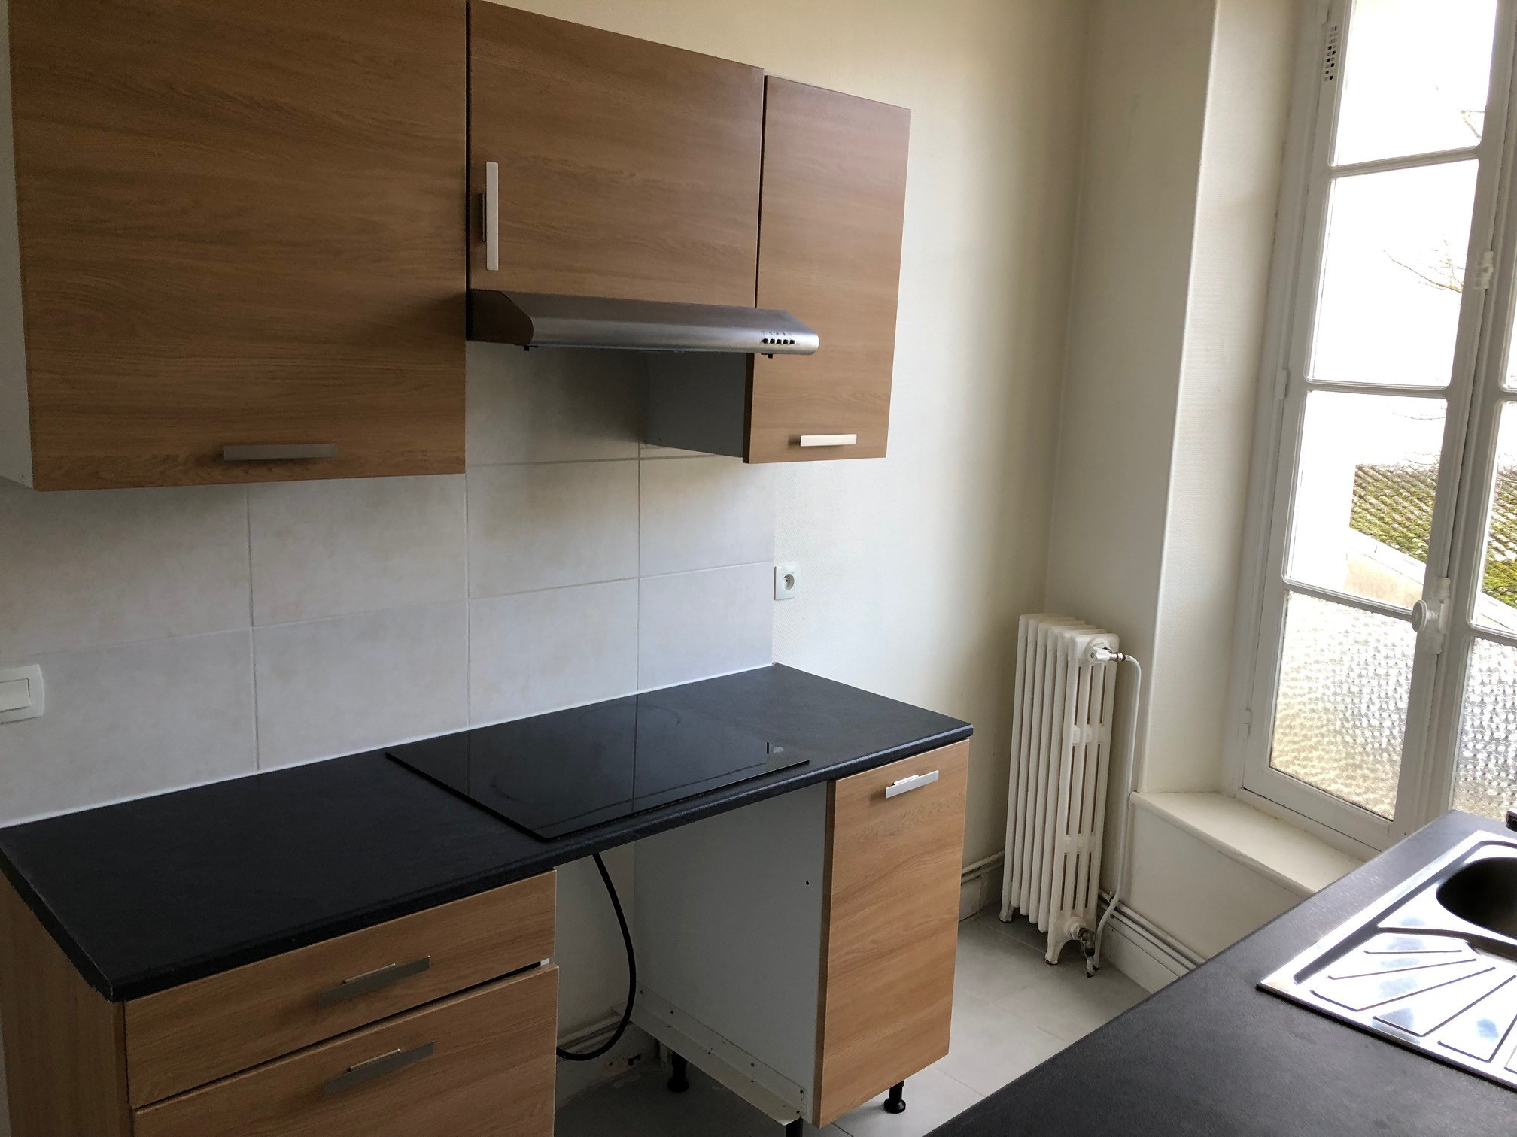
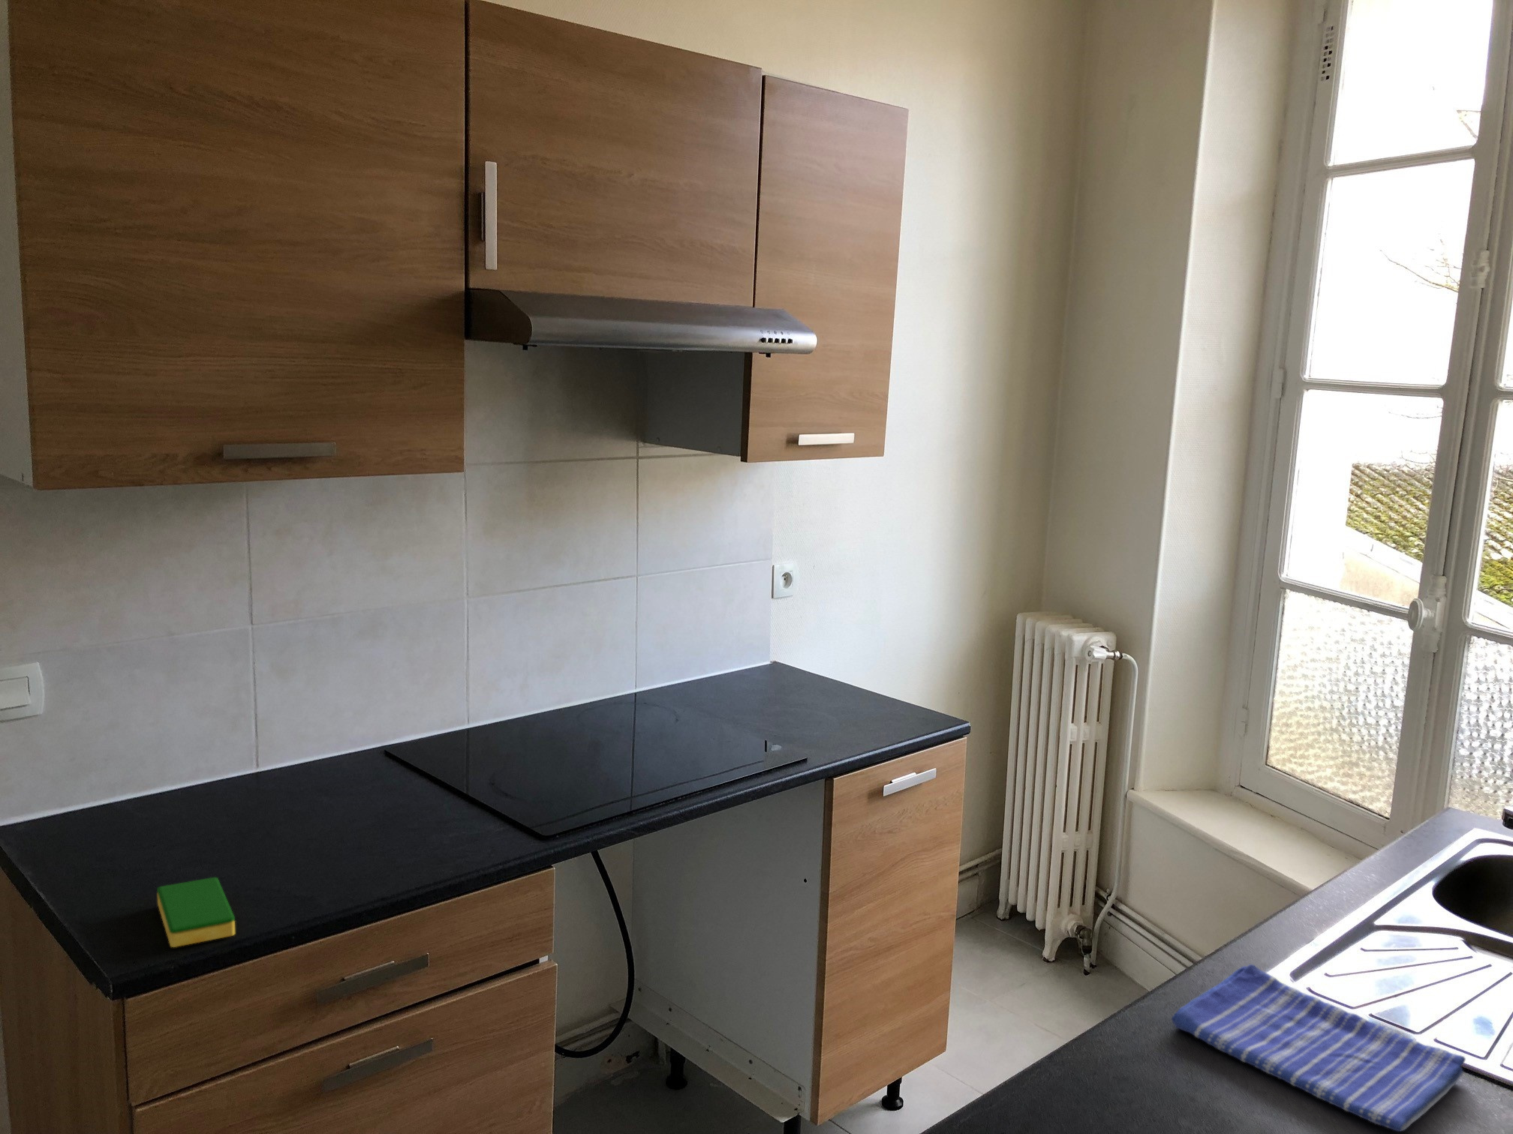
+ dish towel (1314, 1038)
+ dish sponge (195, 910)
